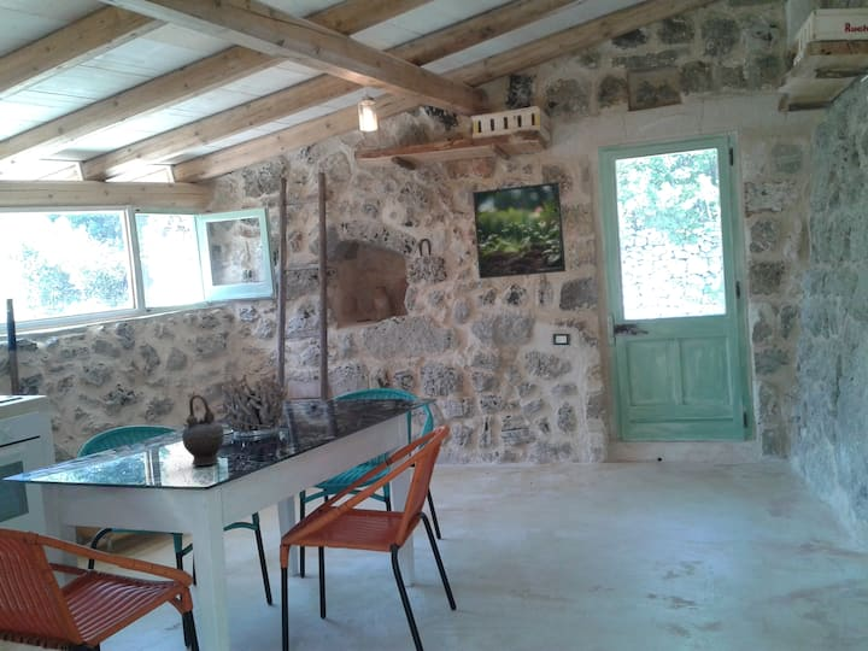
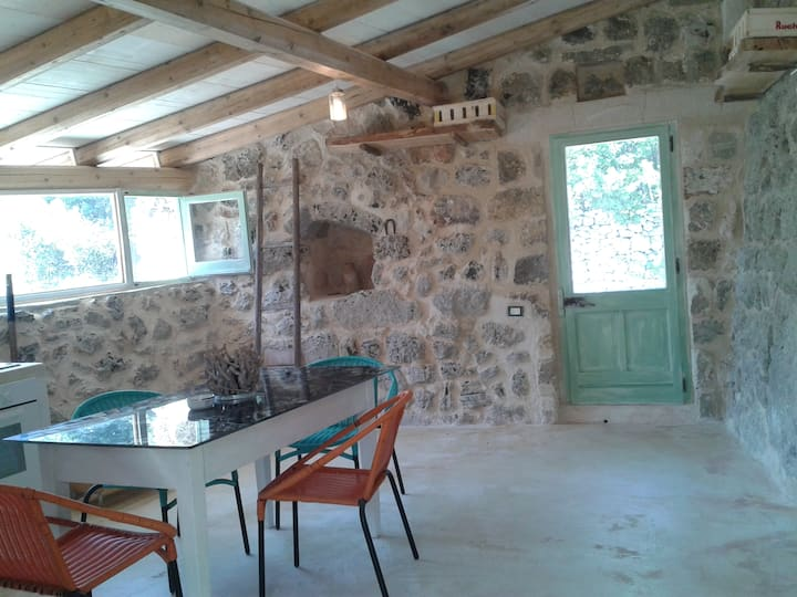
- teapot (199, 428)
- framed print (518, 230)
